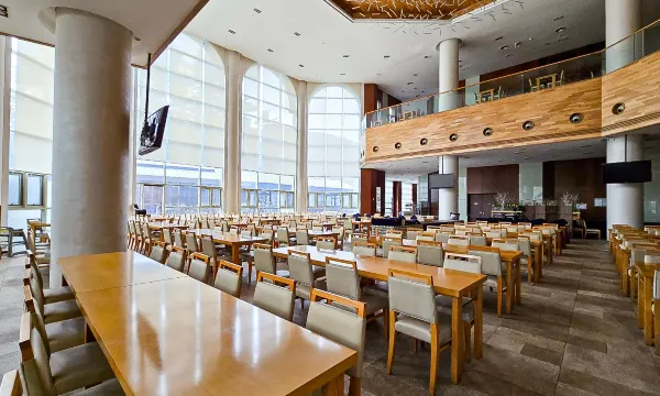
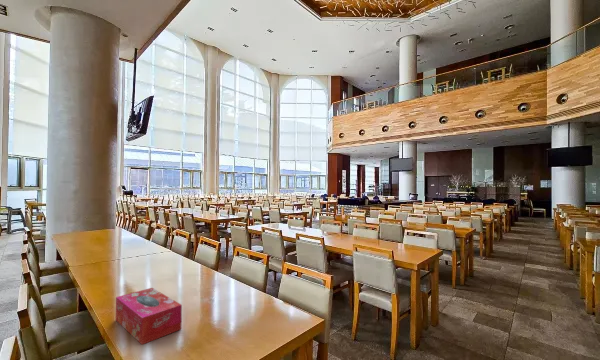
+ tissue box (147, 312)
